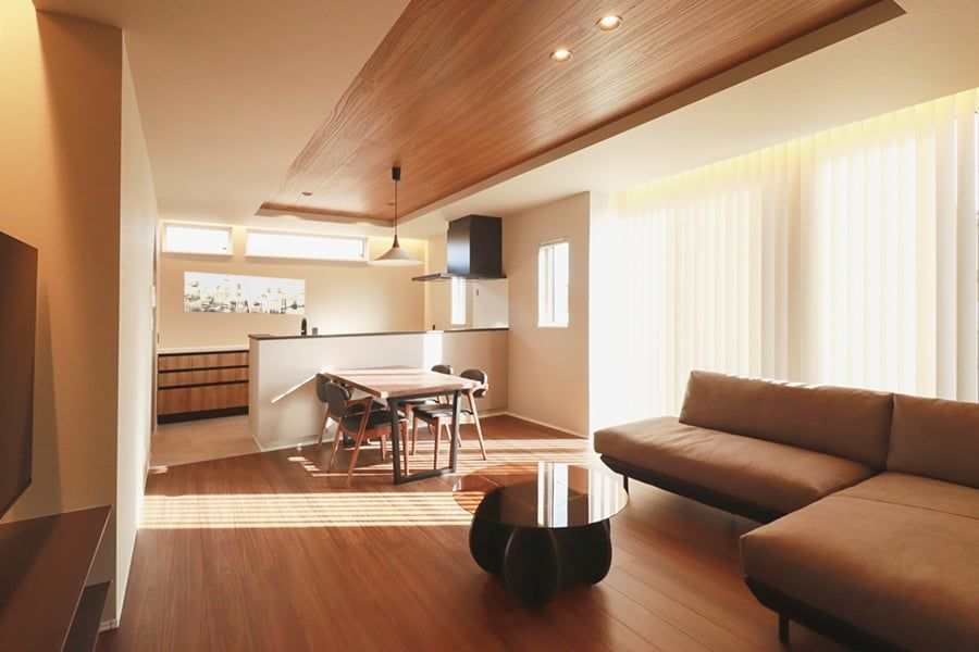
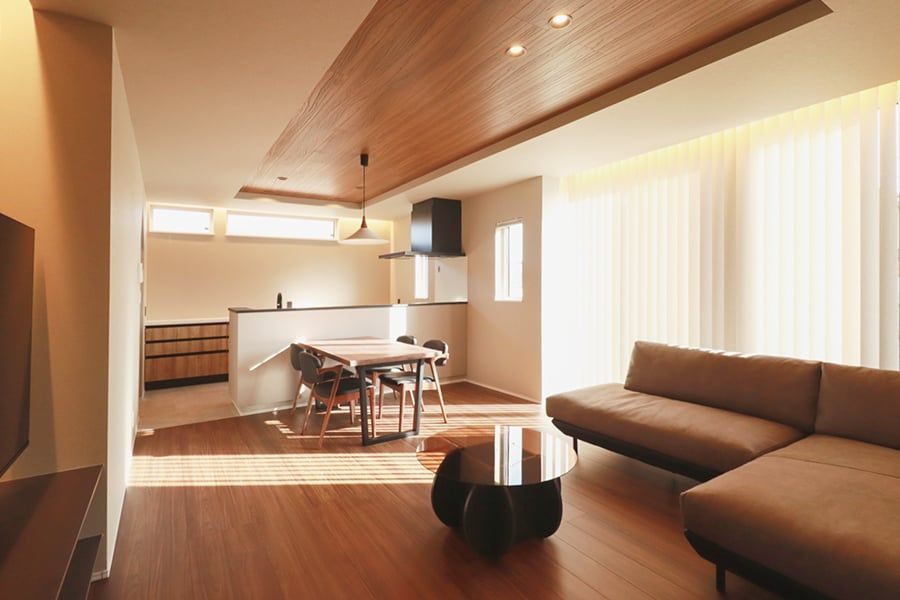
- wall art (248, 294)
